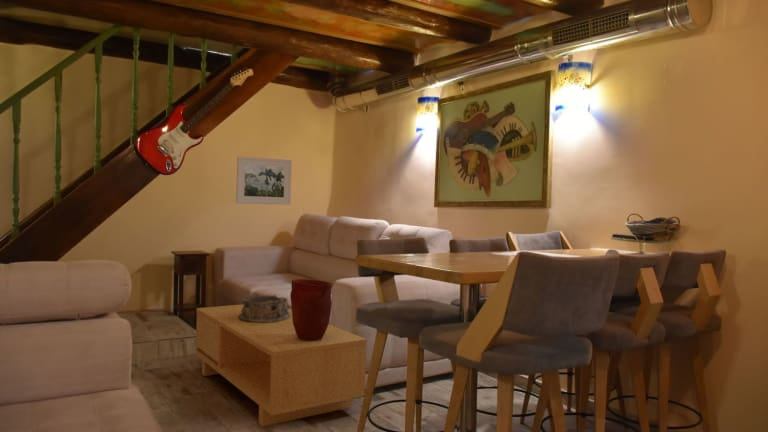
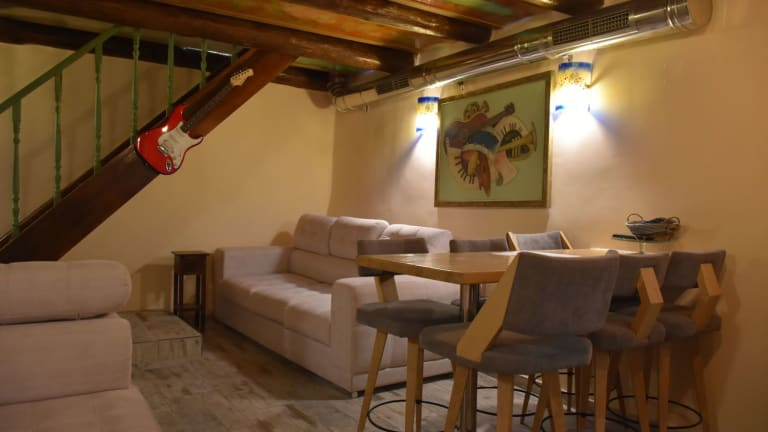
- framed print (264, 181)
- coffee table (271, 355)
- vase (311, 308)
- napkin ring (264, 306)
